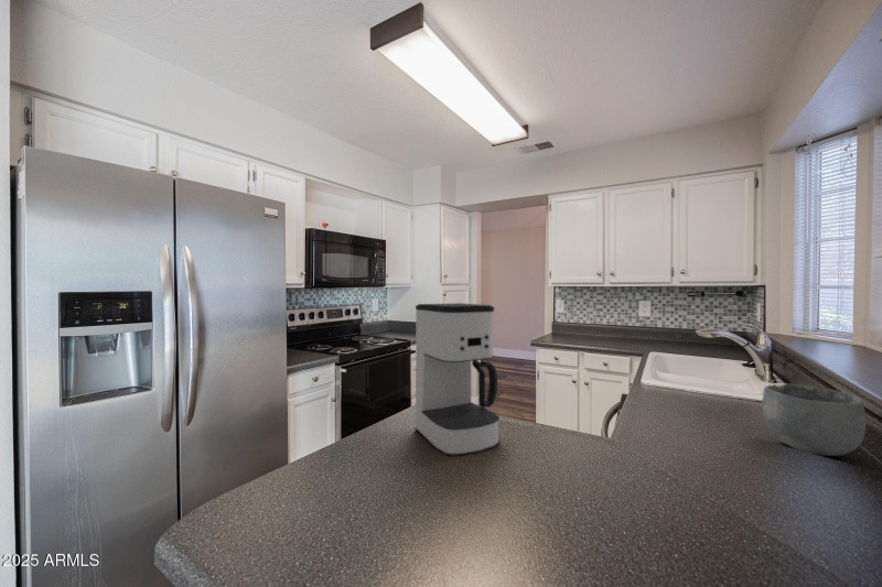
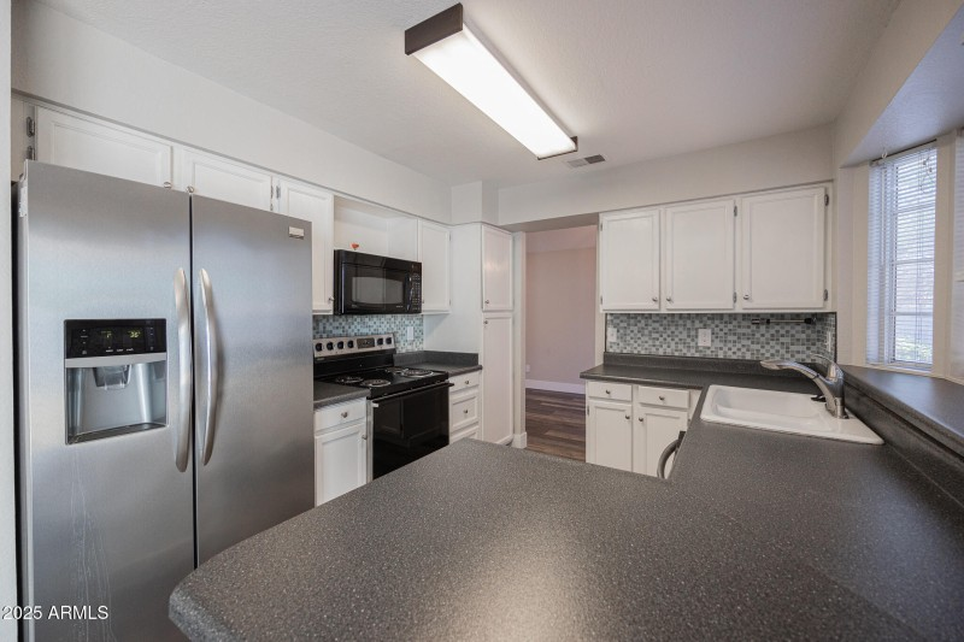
- coffee maker (462, 370)
- bowl (809, 420)
